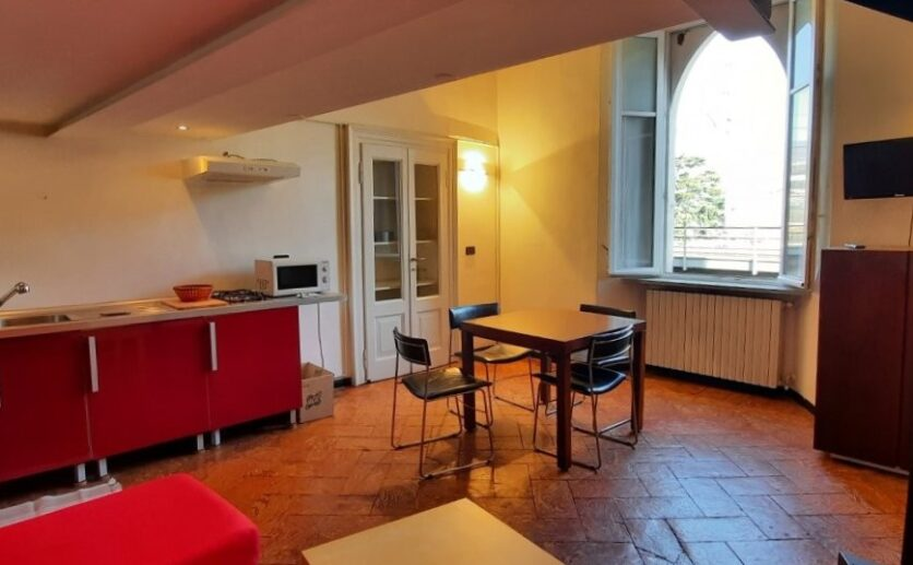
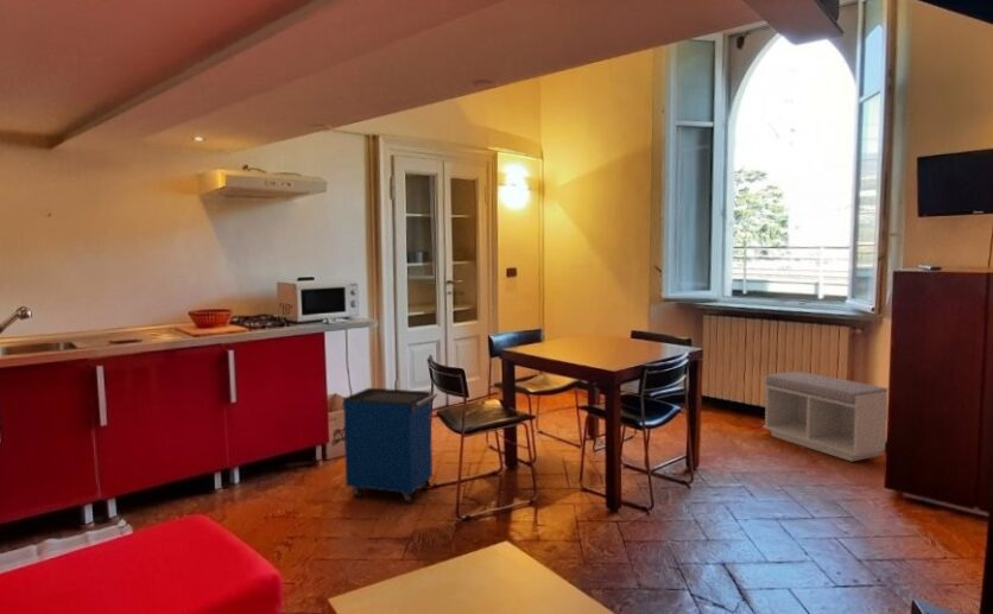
+ cabinet (392, 444)
+ bench (823, 412)
